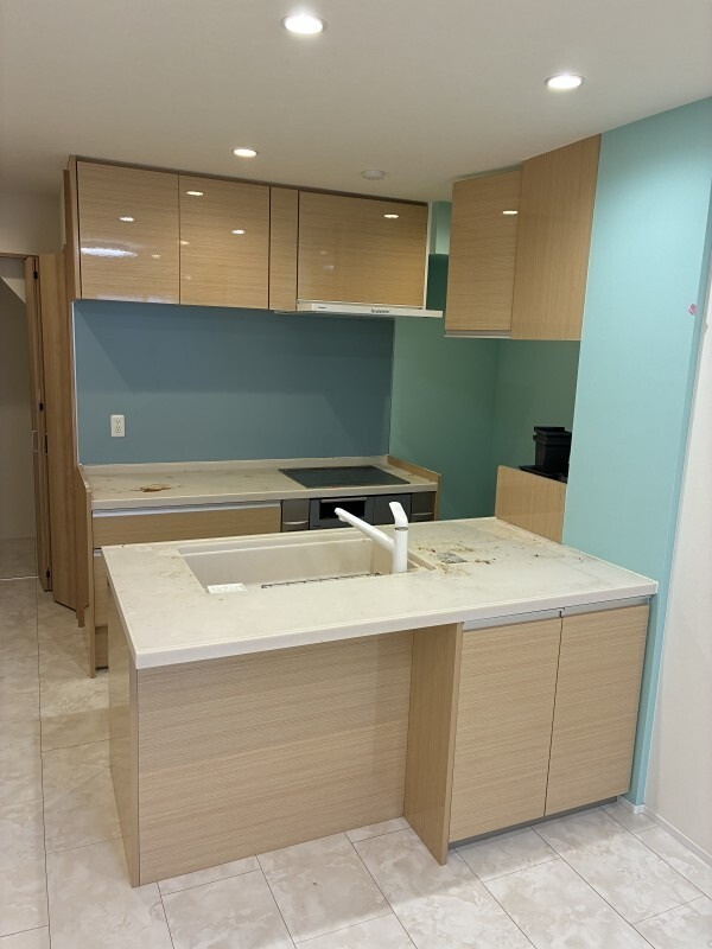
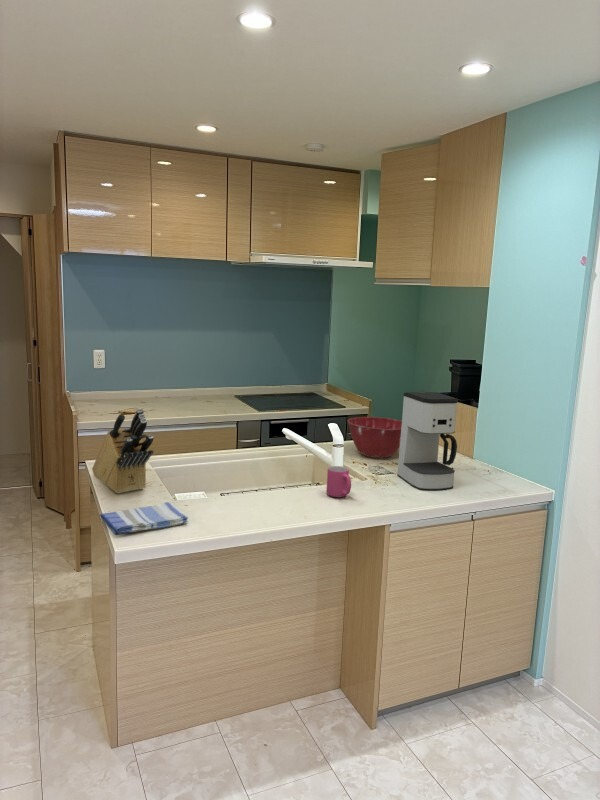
+ dish towel (144, 516)
+ mixing bowl (377, 438)
+ coffee maker (433, 439)
+ mug (340, 483)
+ knife block (122, 445)
